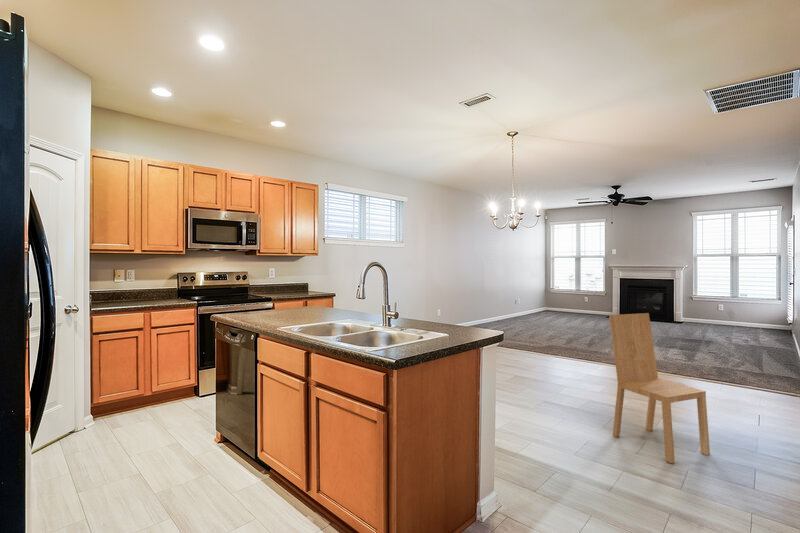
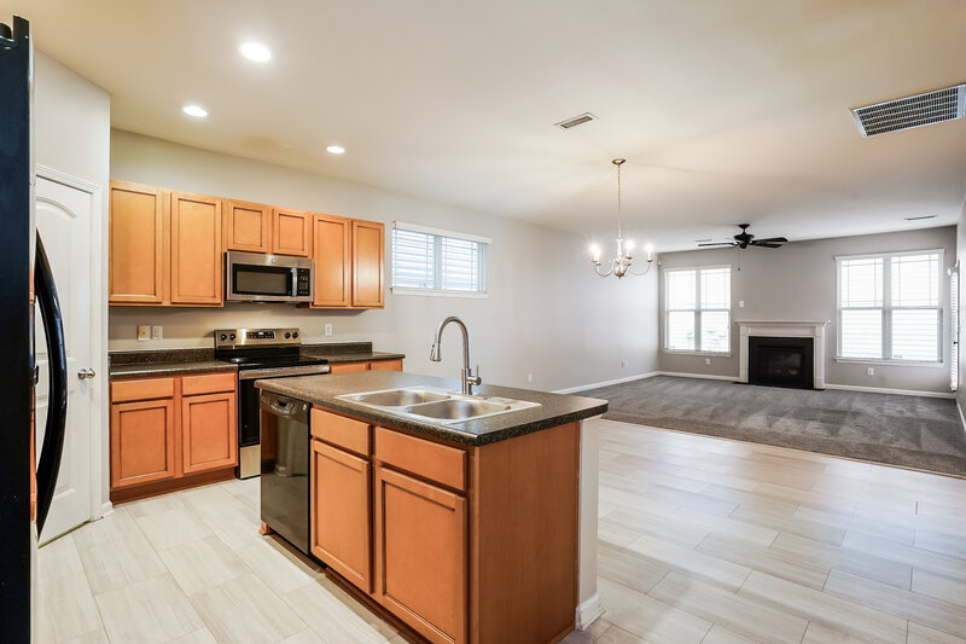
- dining chair (656, 380)
